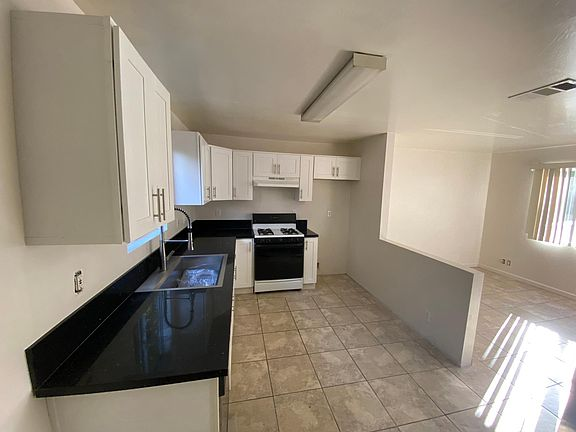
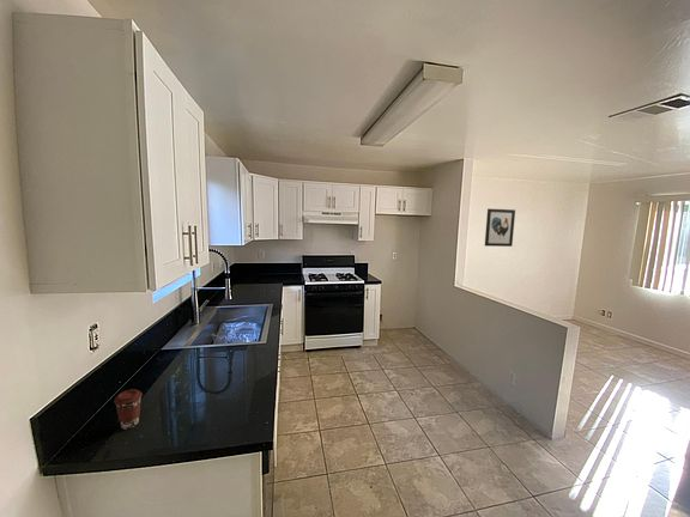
+ coffee cup (128, 409)
+ wall art (500, 227)
